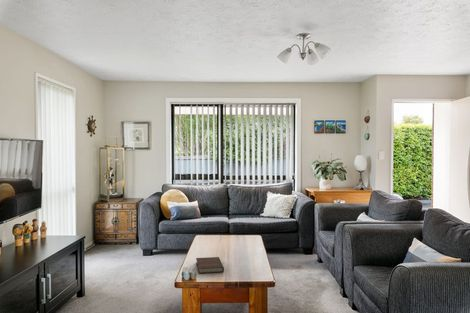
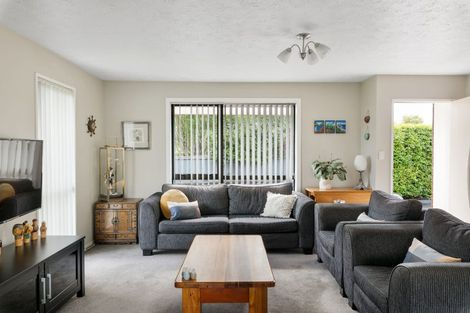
- book (209, 264)
